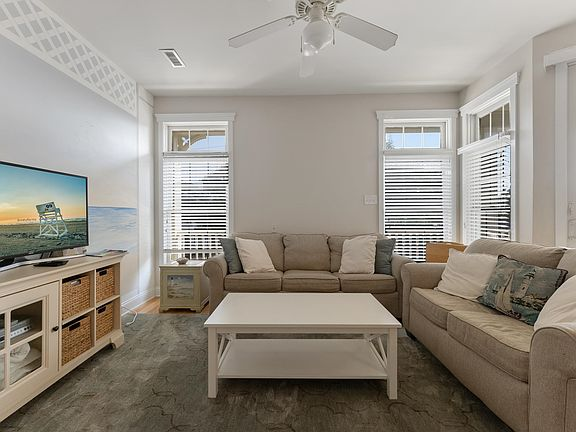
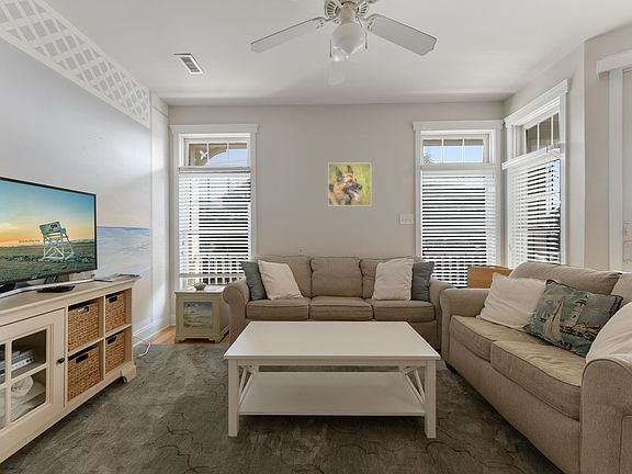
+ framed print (349, 184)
